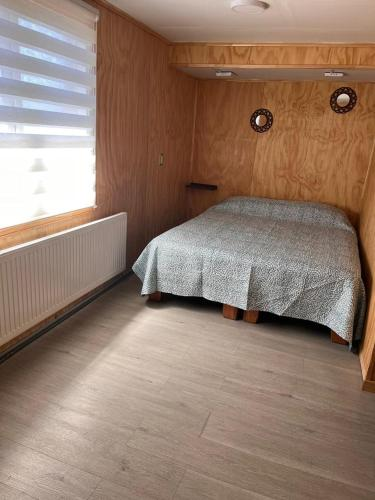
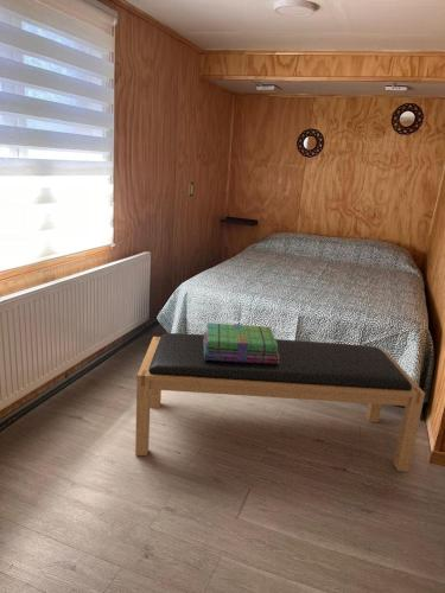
+ bench (272, 394)
+ stack of books (240, 342)
